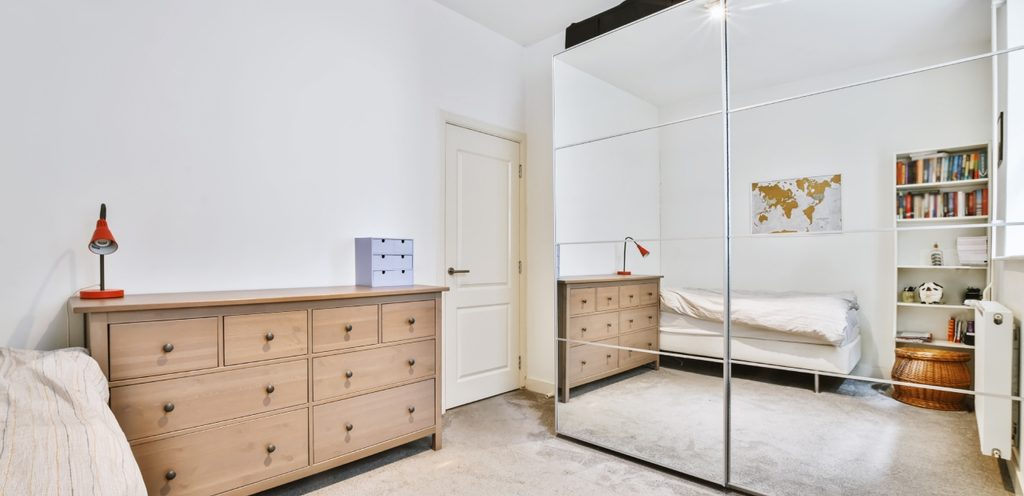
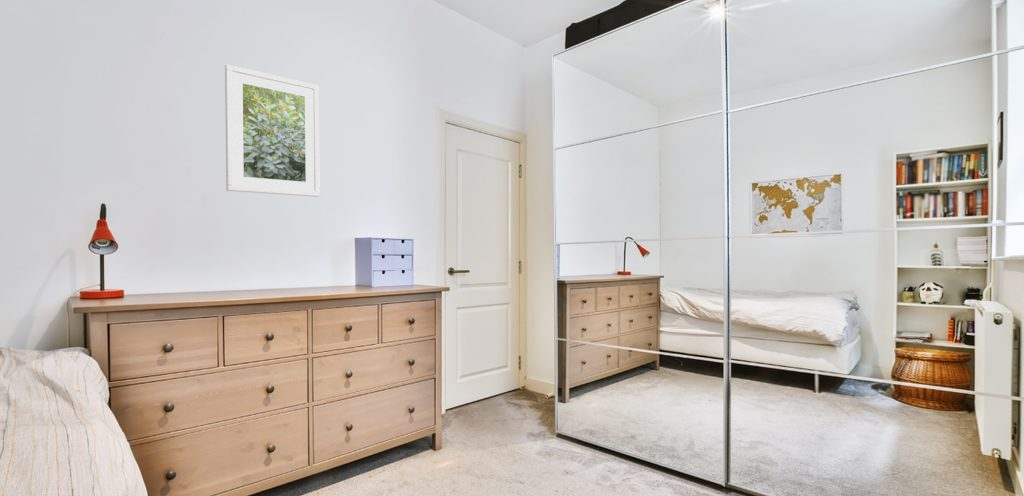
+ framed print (275, 134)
